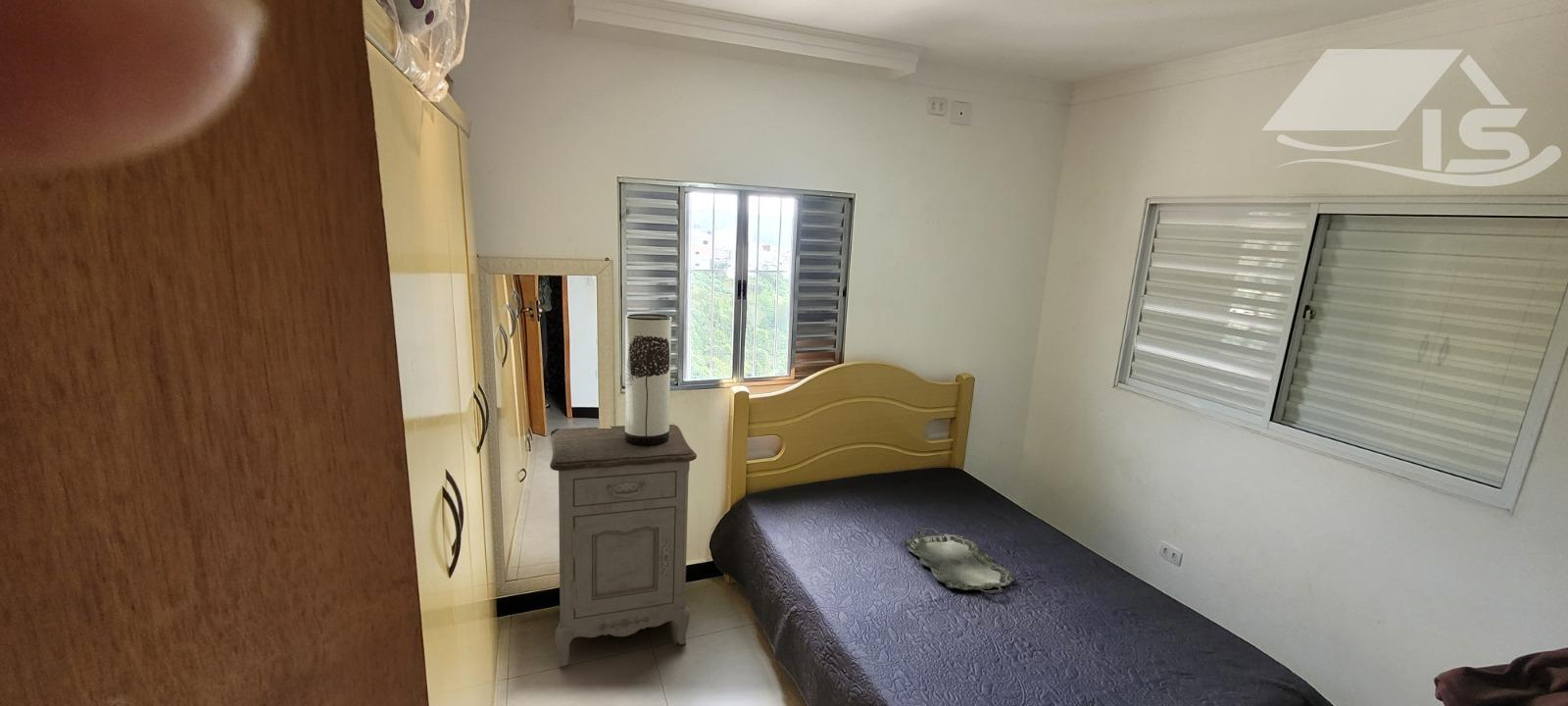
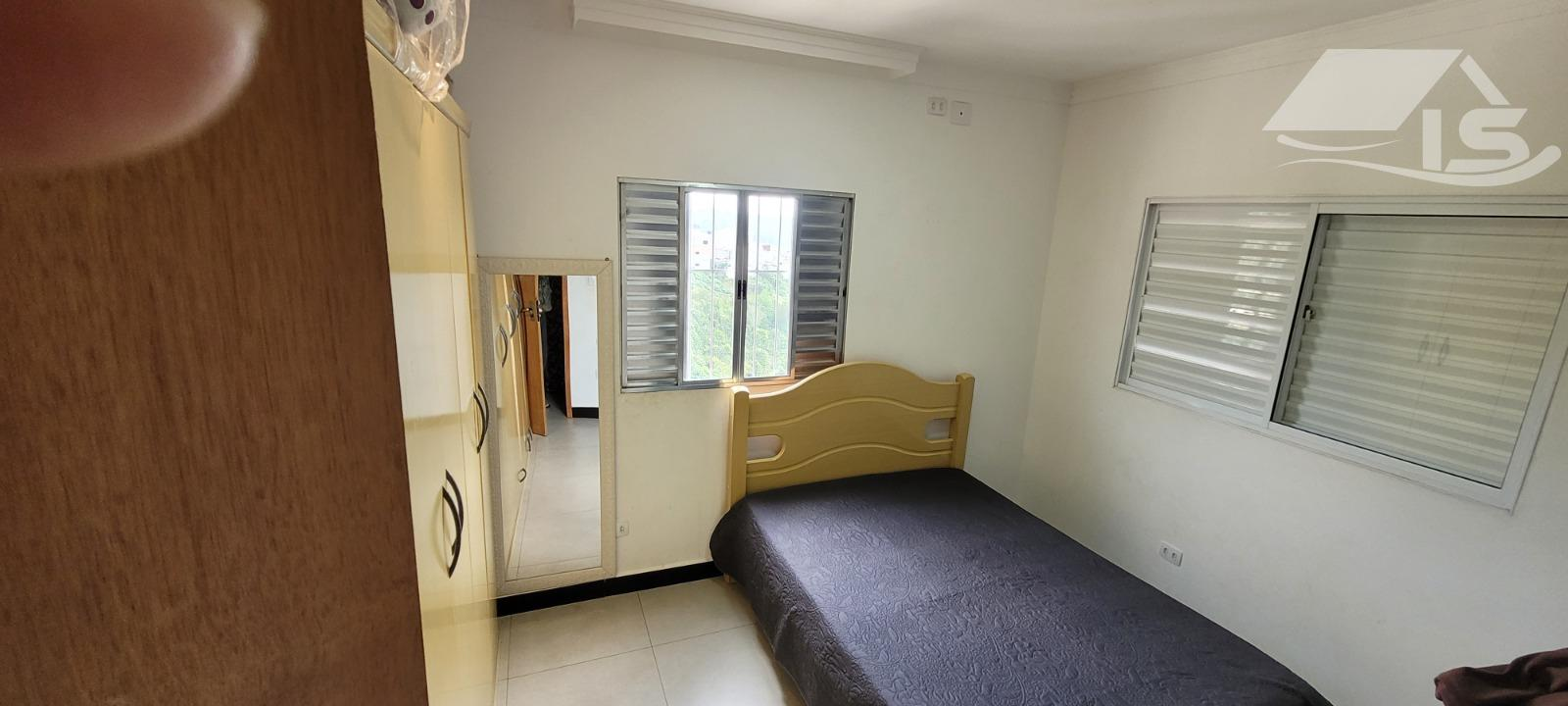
- nightstand (621, 538)
- serving tray (956, 559)
- table lamp (648, 378)
